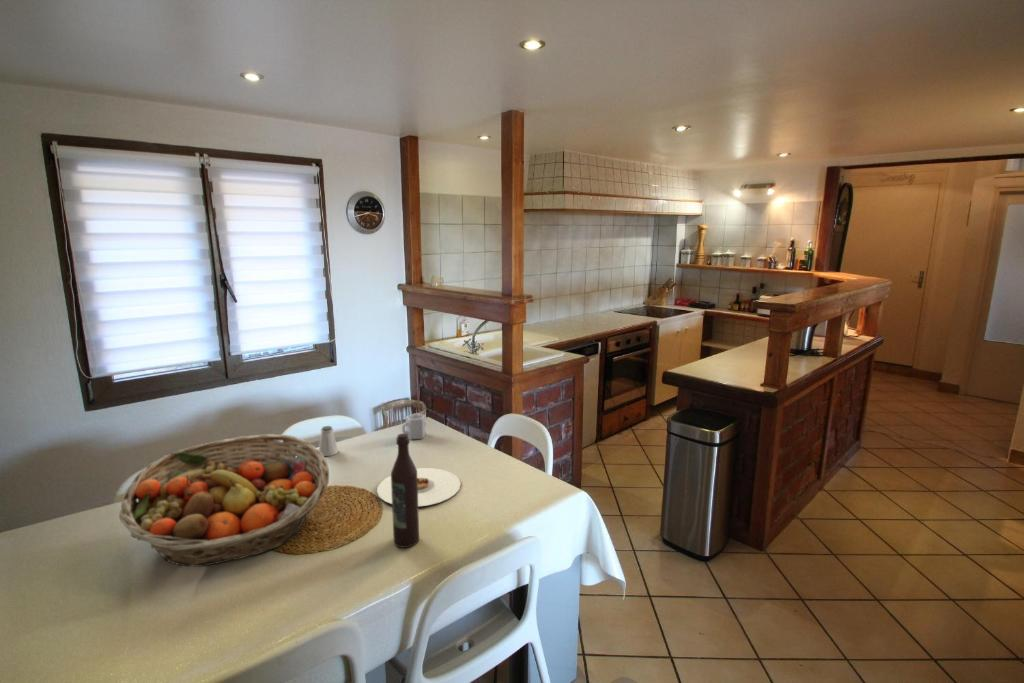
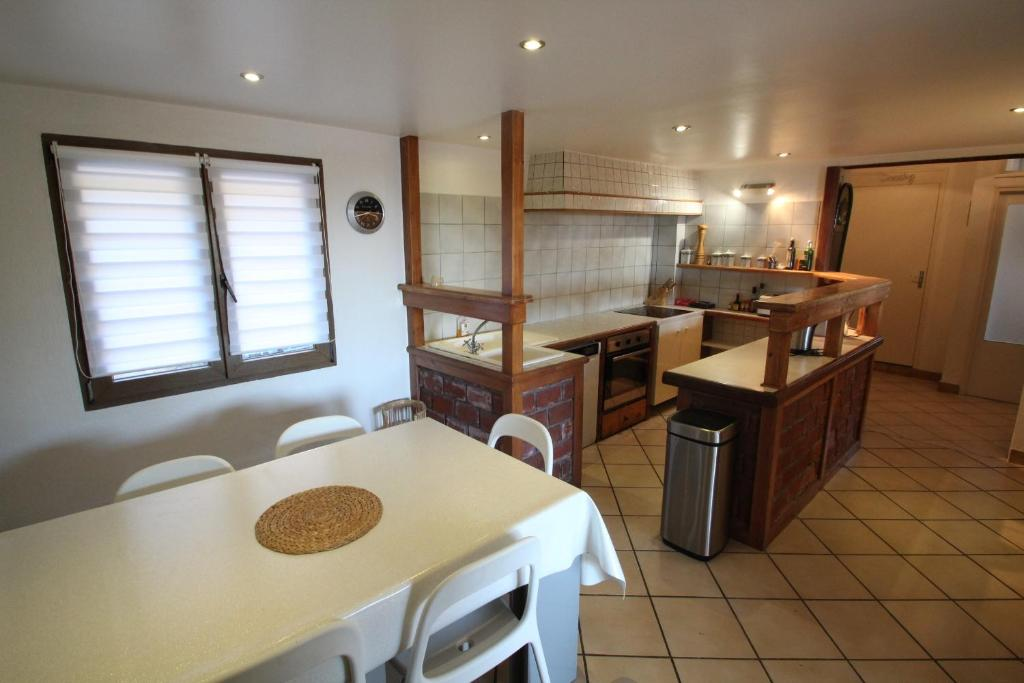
- saltshaker (327, 440)
- cup (414, 426)
- fruit basket (233, 495)
- wine bottle (404, 489)
- plate (419, 482)
